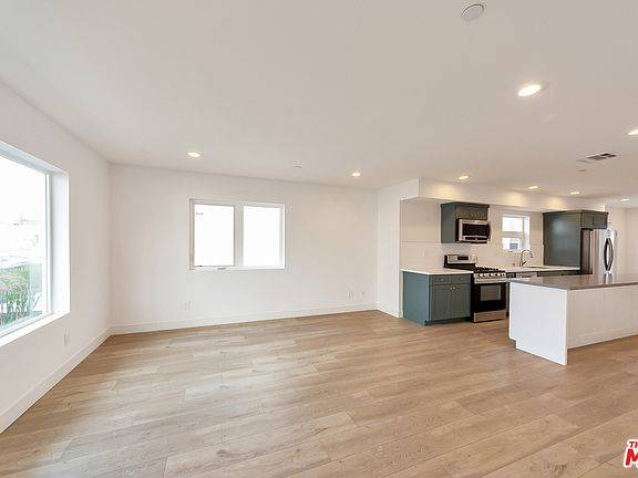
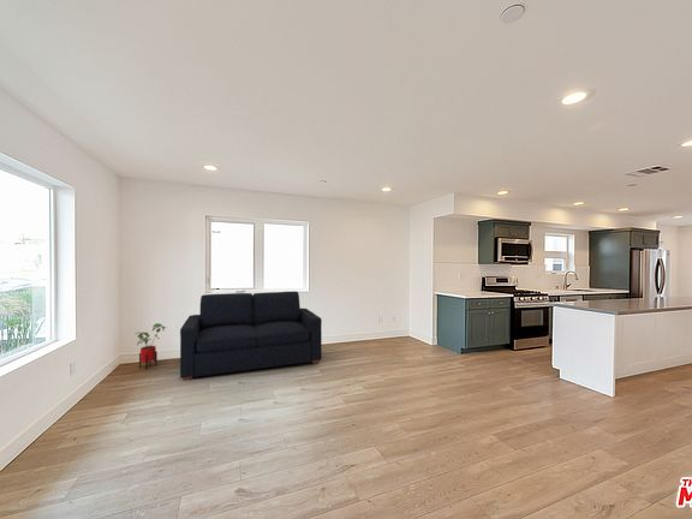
+ house plant (150, 345)
+ sofa (253, 327)
